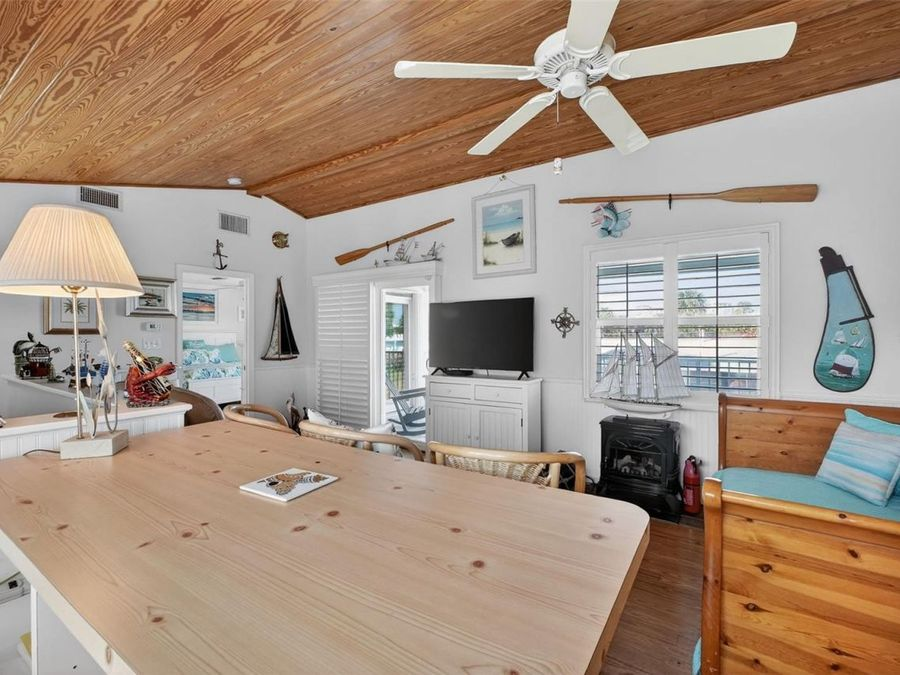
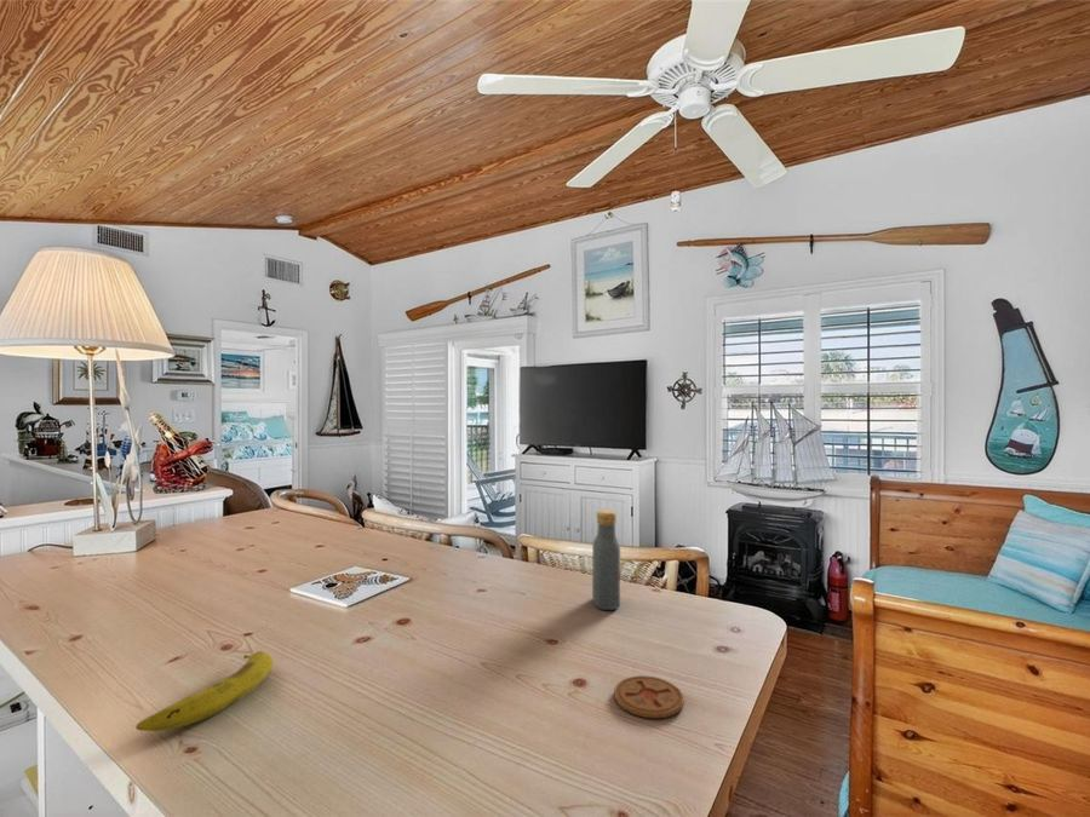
+ vodka (606, 557)
+ coaster (648, 695)
+ fruit (213, 686)
